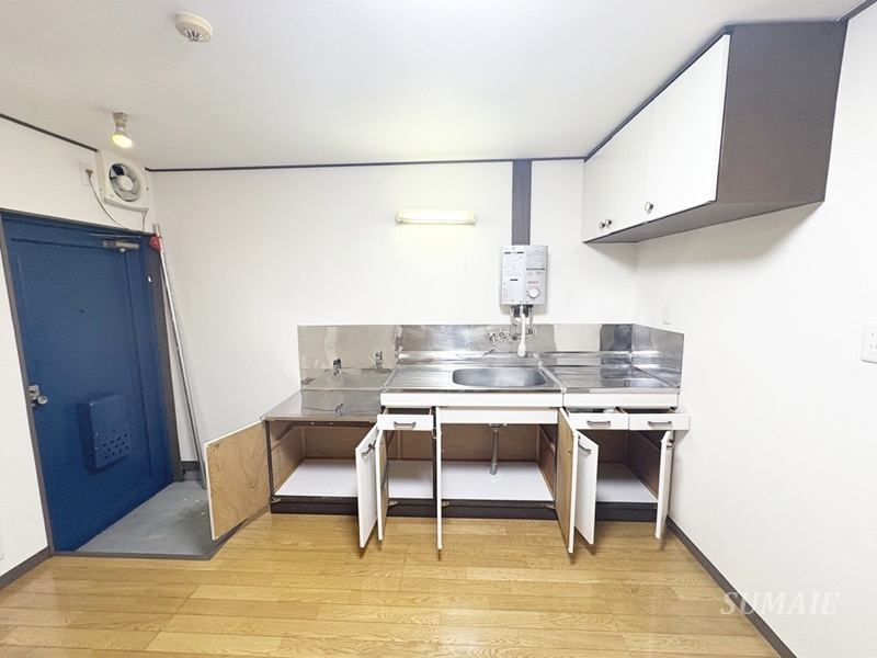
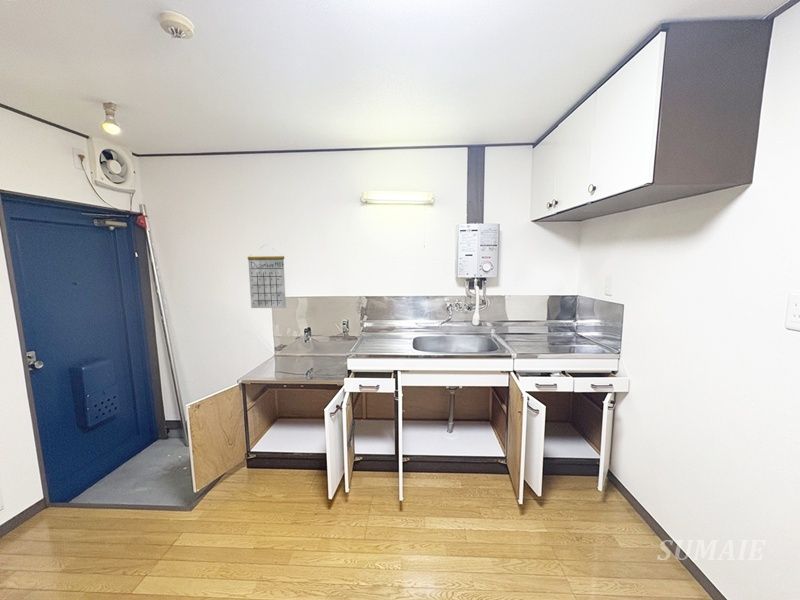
+ calendar (267, 276)
